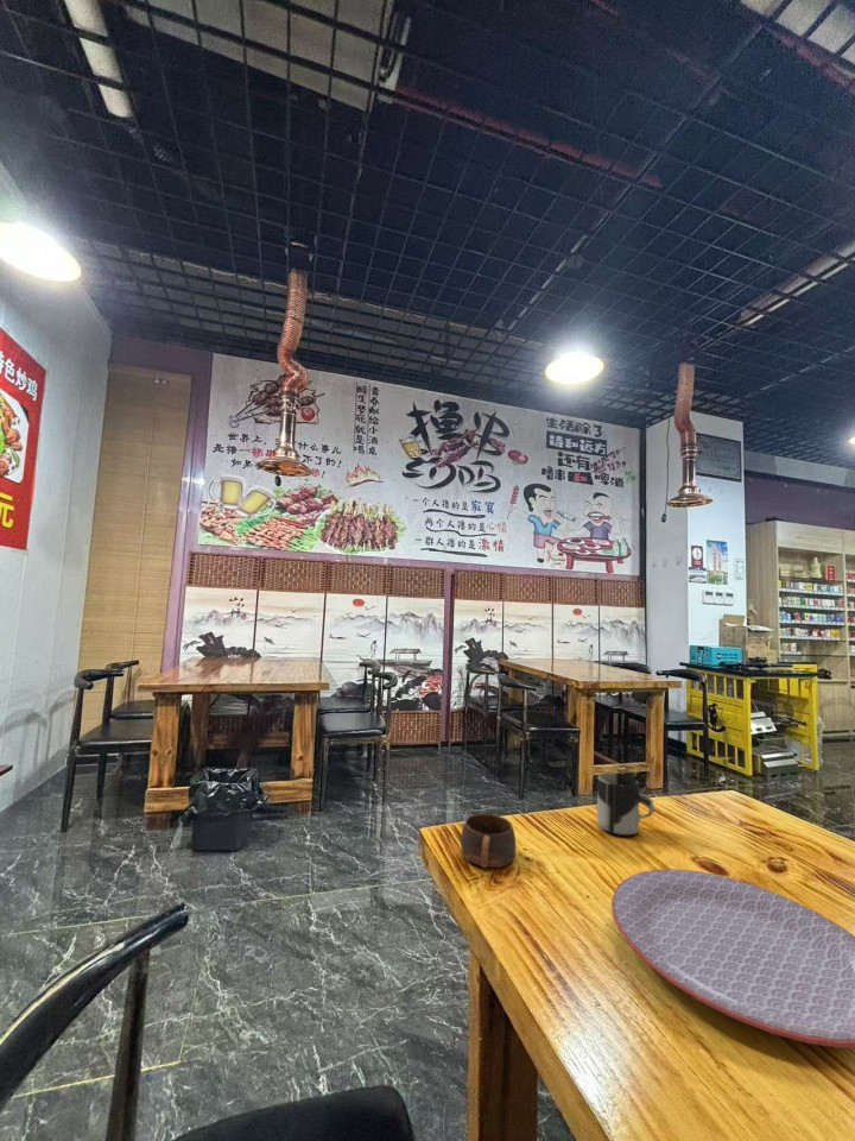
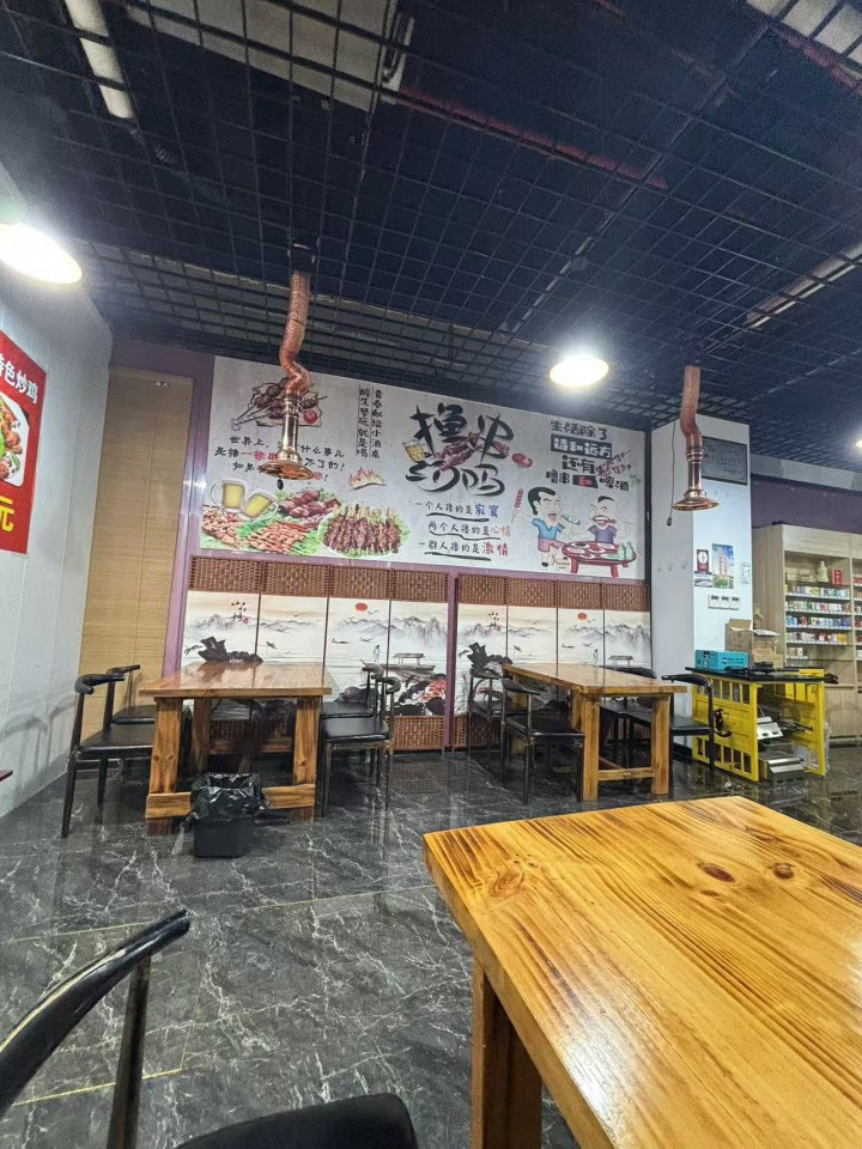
- cup (484, 841)
- plate (740, 944)
- cup (625, 805)
